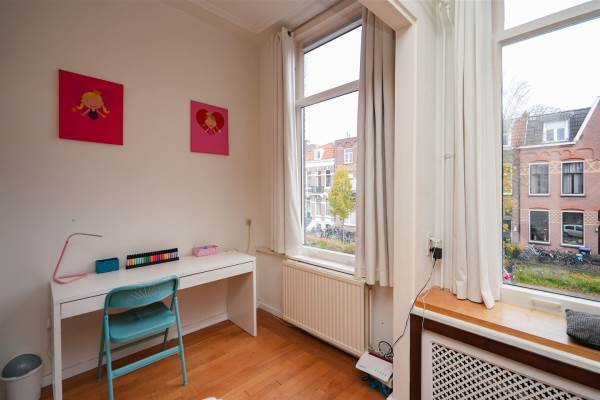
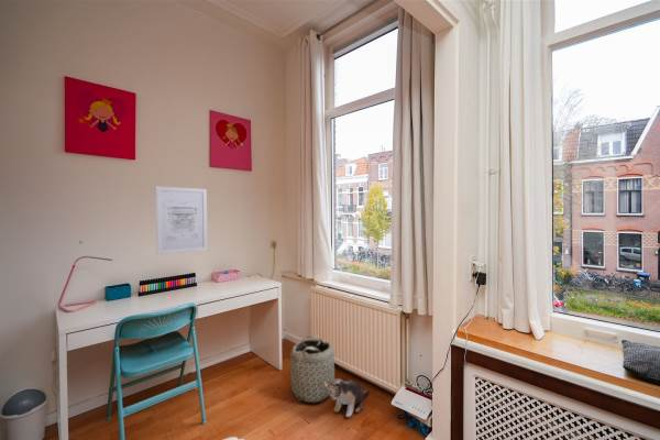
+ basket (314, 364)
+ plush toy (351, 389)
+ wall art (183, 220)
